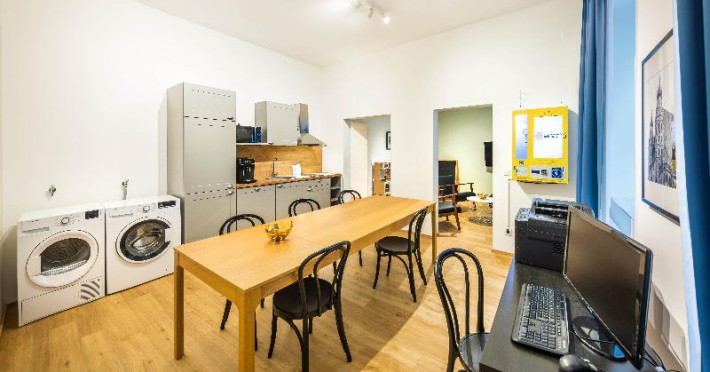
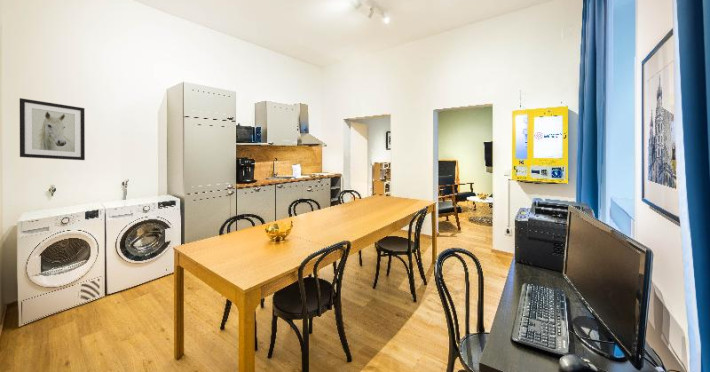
+ wall art (54, 131)
